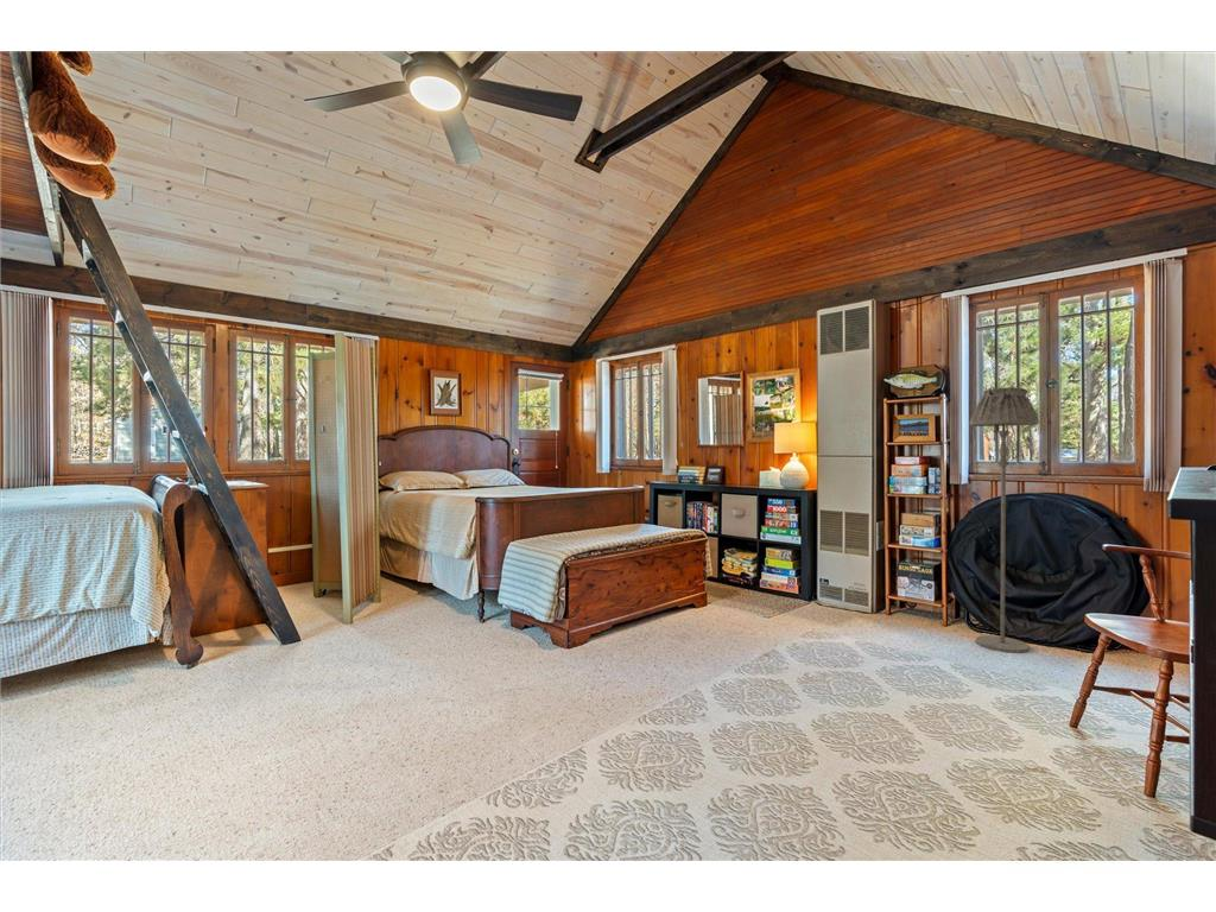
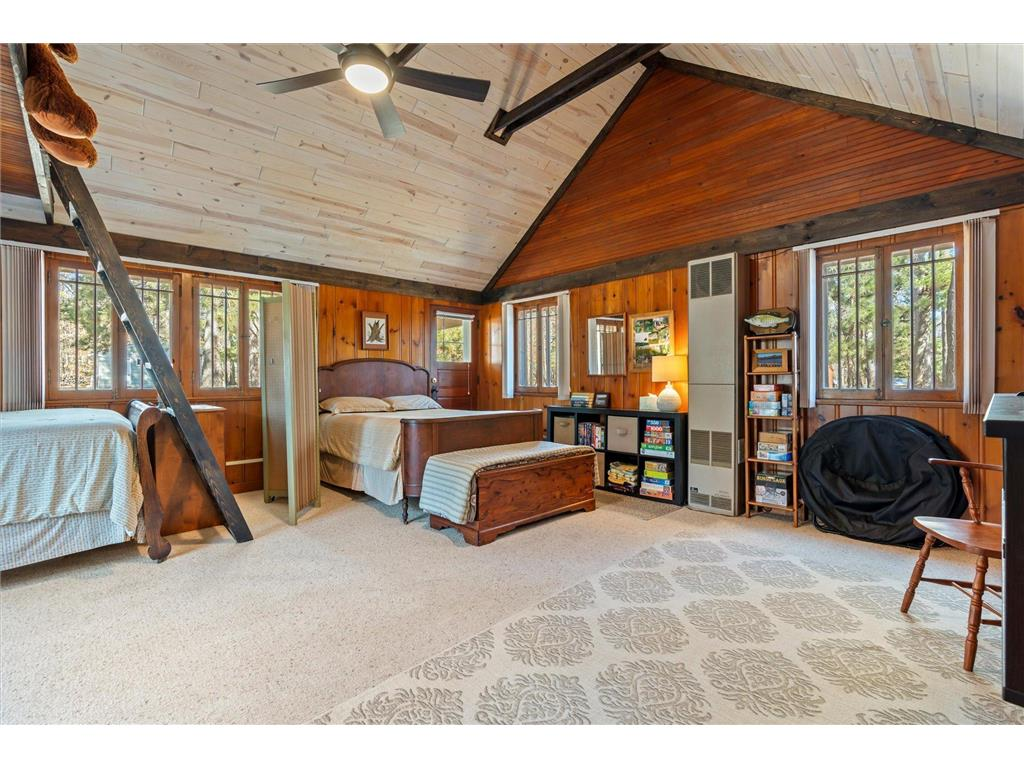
- floor lamp (1002, 517)
